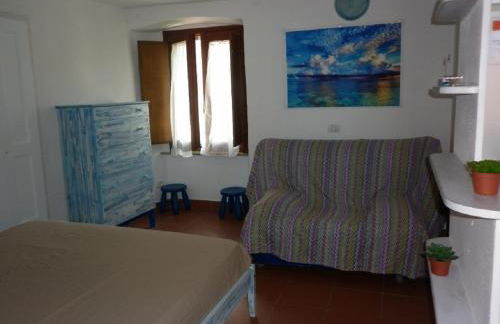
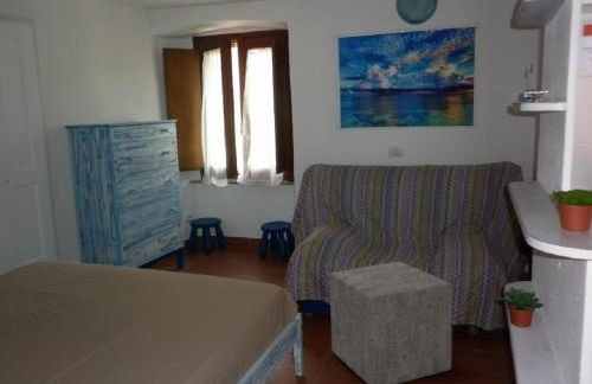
+ stool (388, 319)
